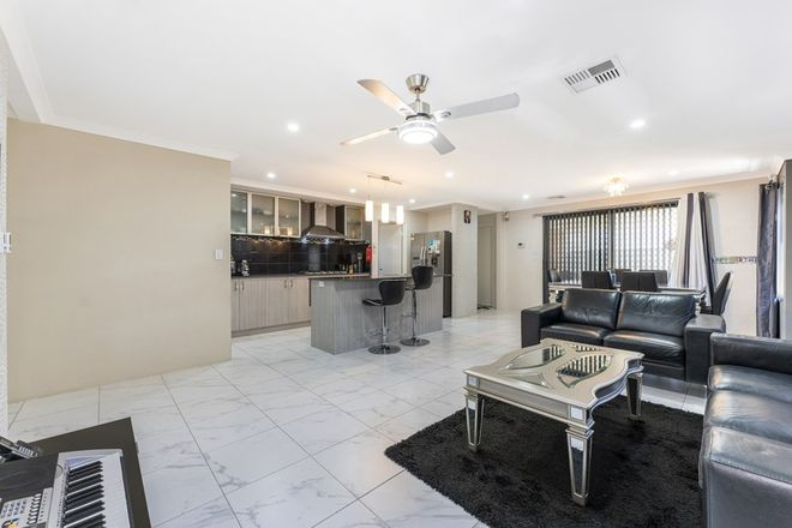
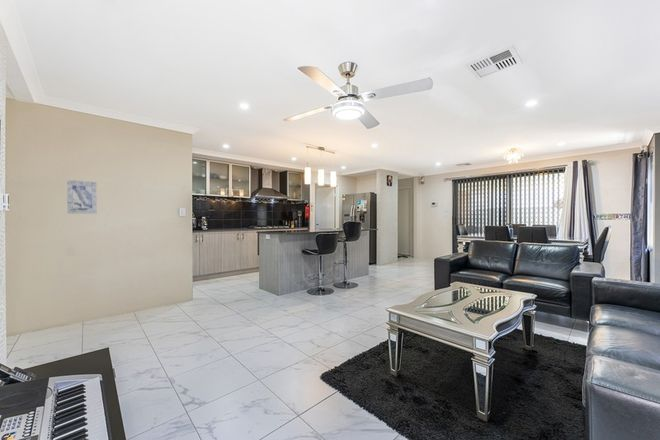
+ wall art (82, 197)
